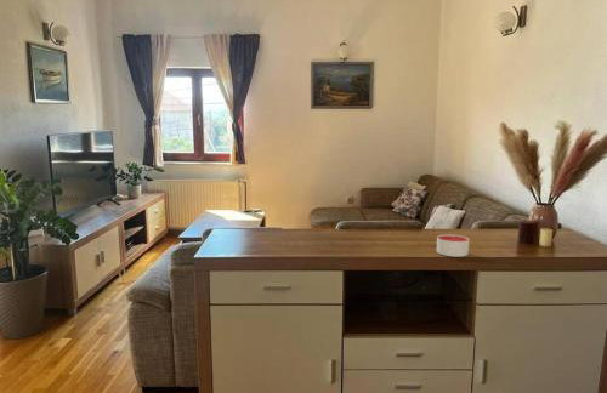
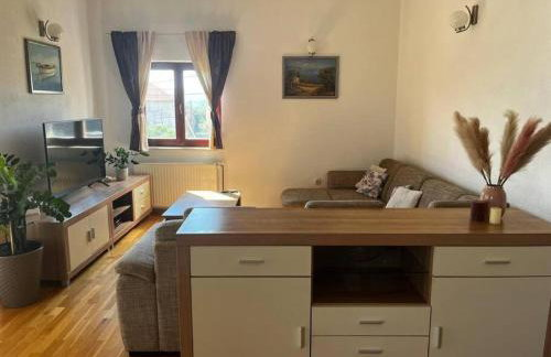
- candle (452, 244)
